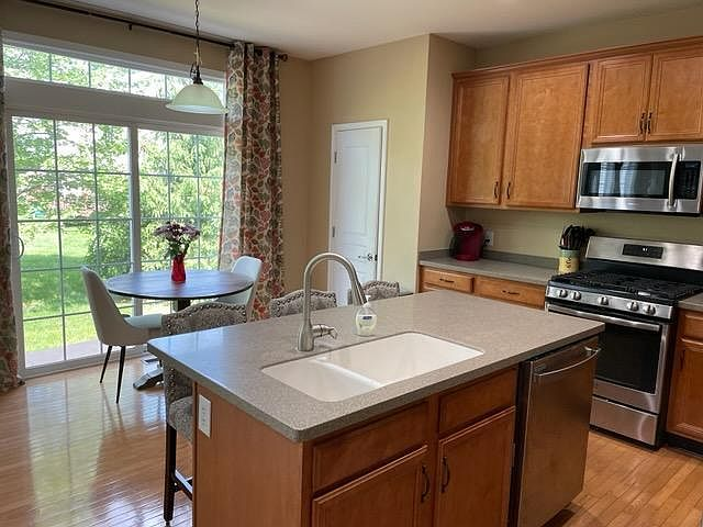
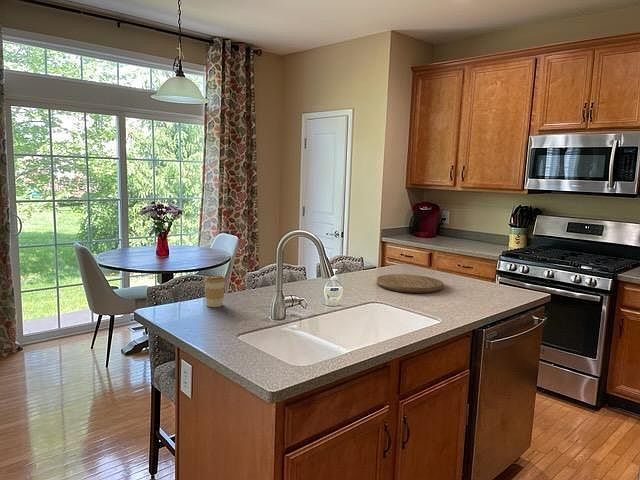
+ cutting board (409, 282)
+ coffee cup (214, 290)
